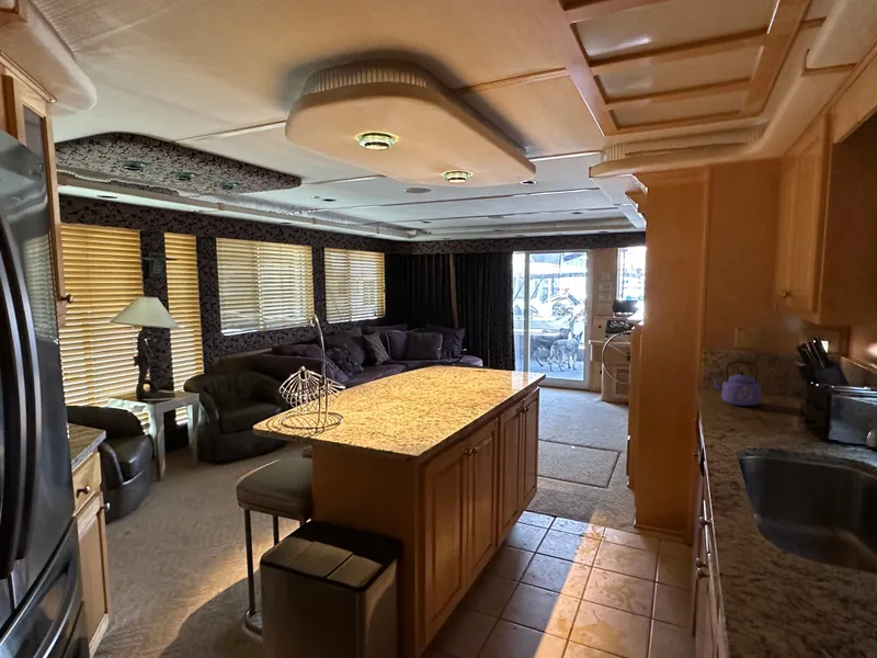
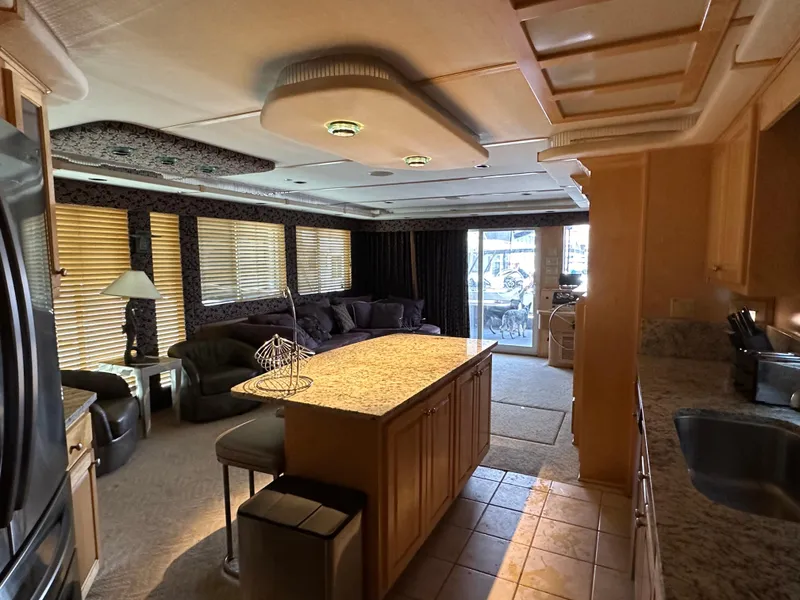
- kettle (734, 382)
